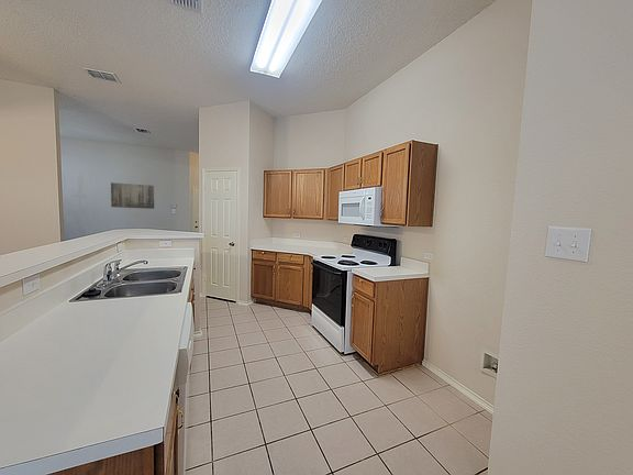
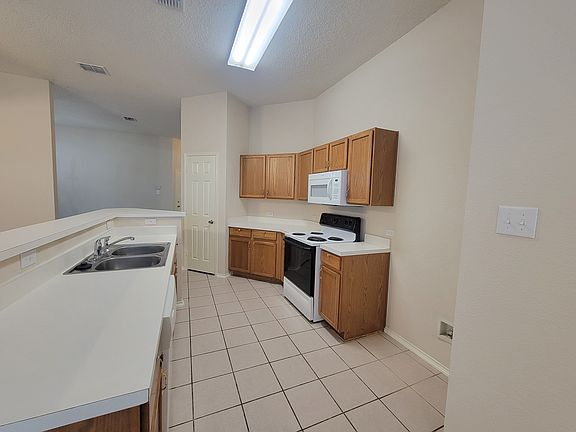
- wall art (133, 196)
